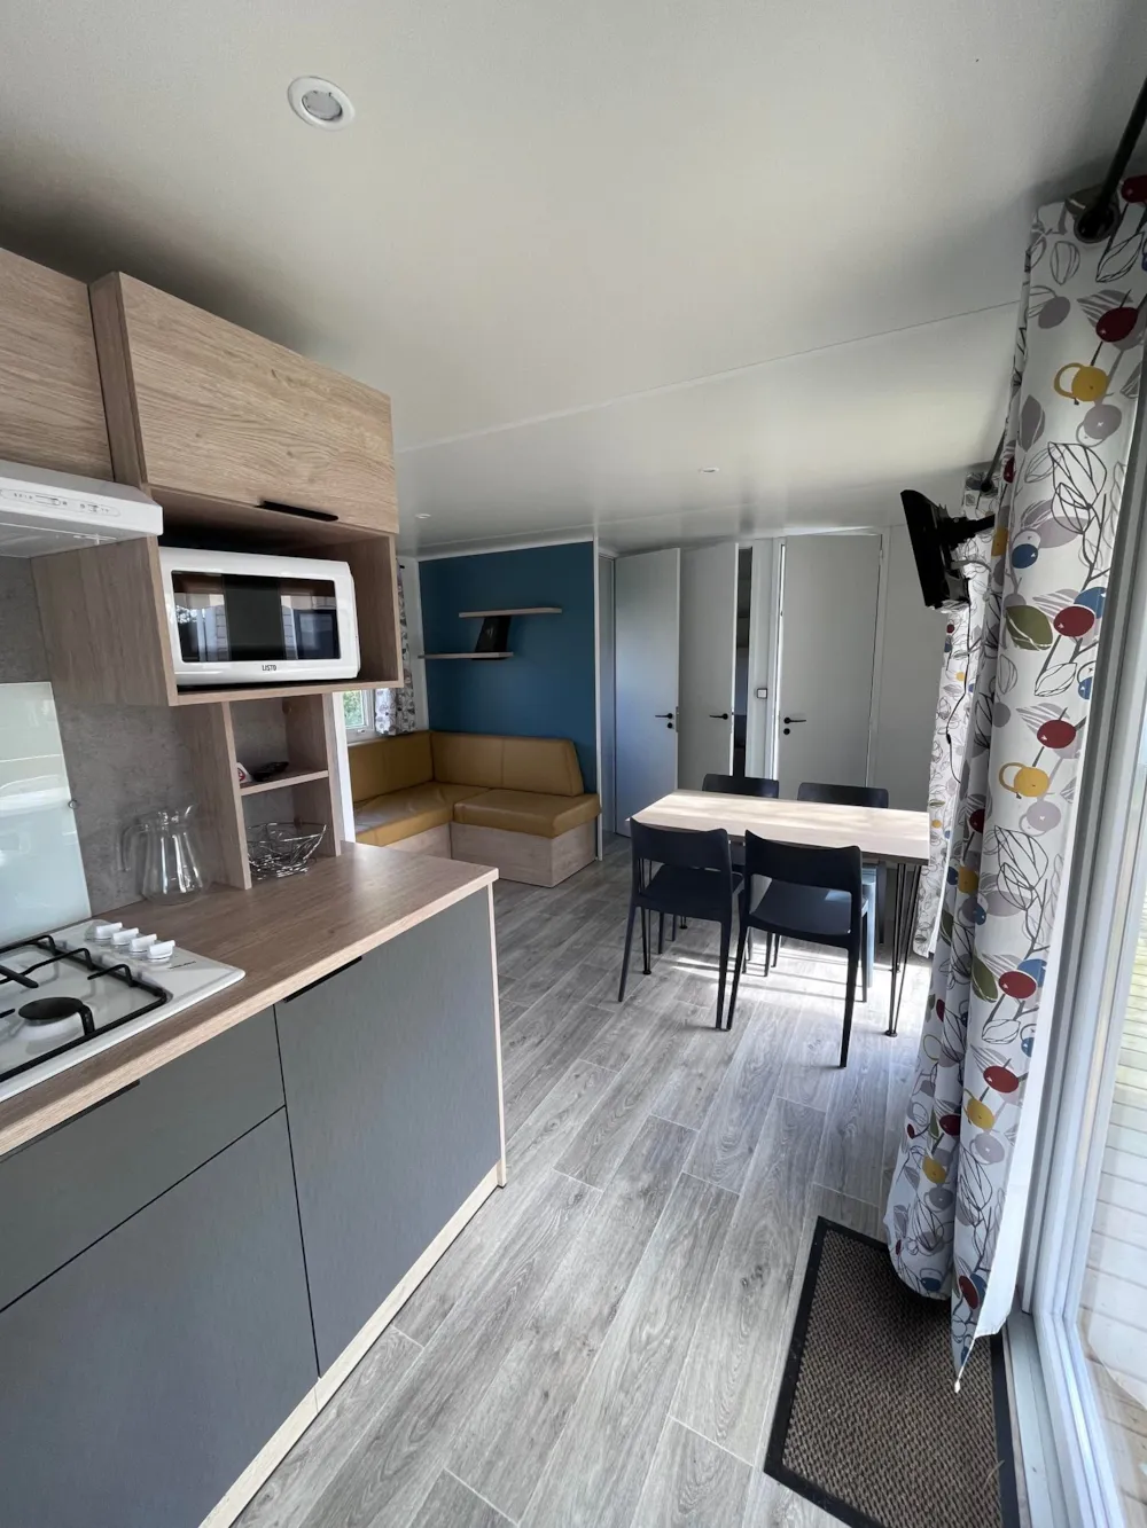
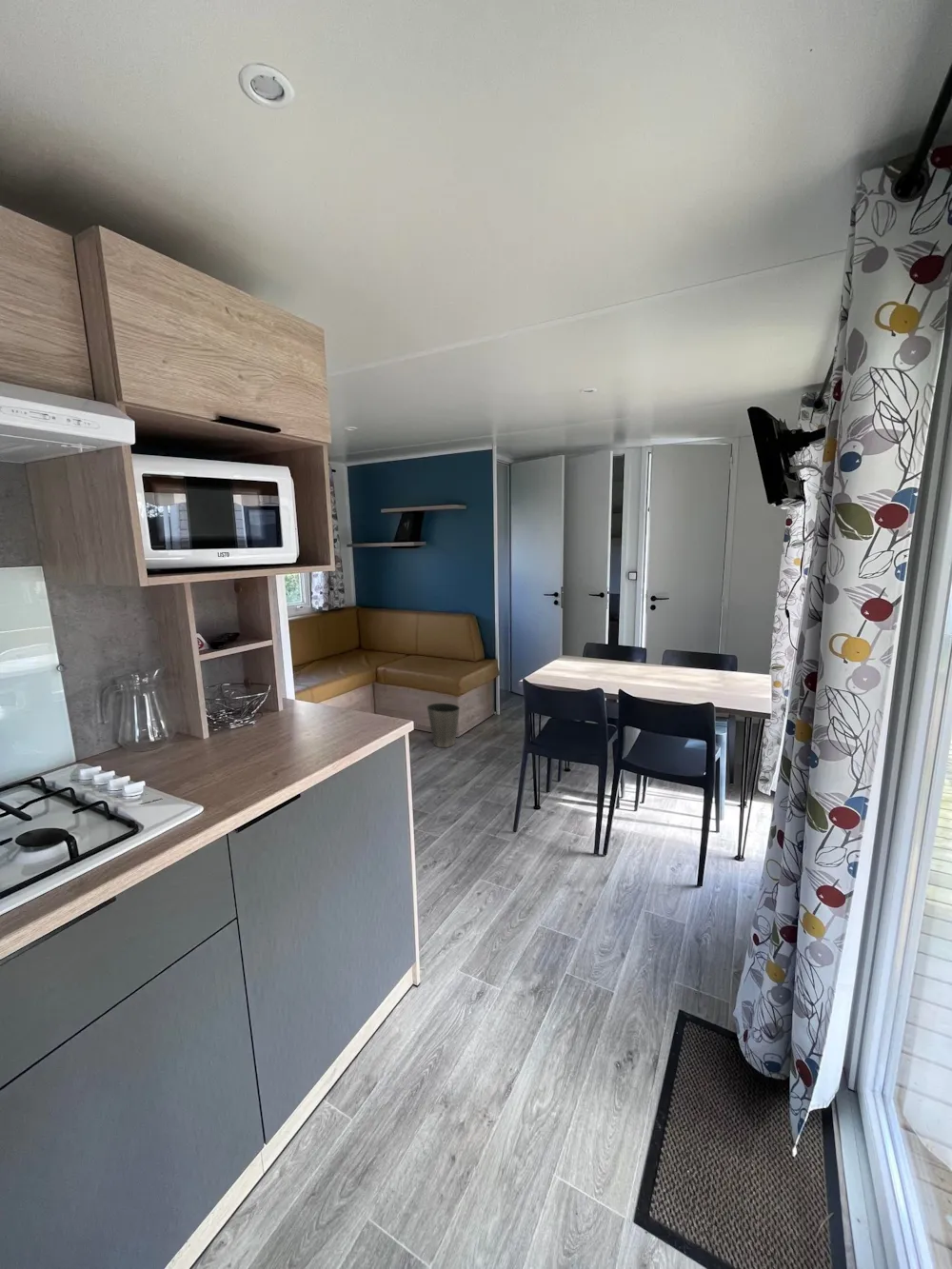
+ waste basket (444, 725)
